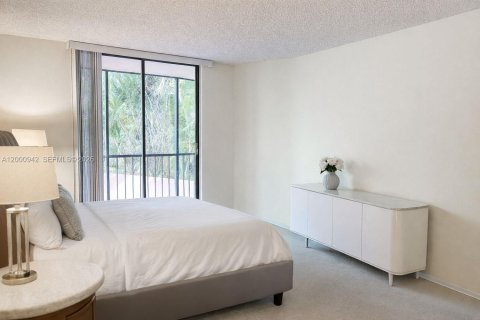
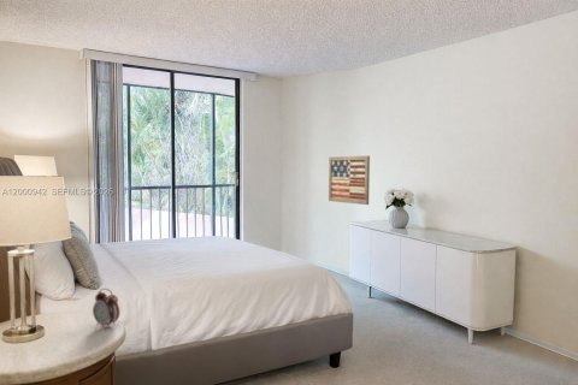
+ alarm clock (106, 307)
+ wall art (347, 179)
